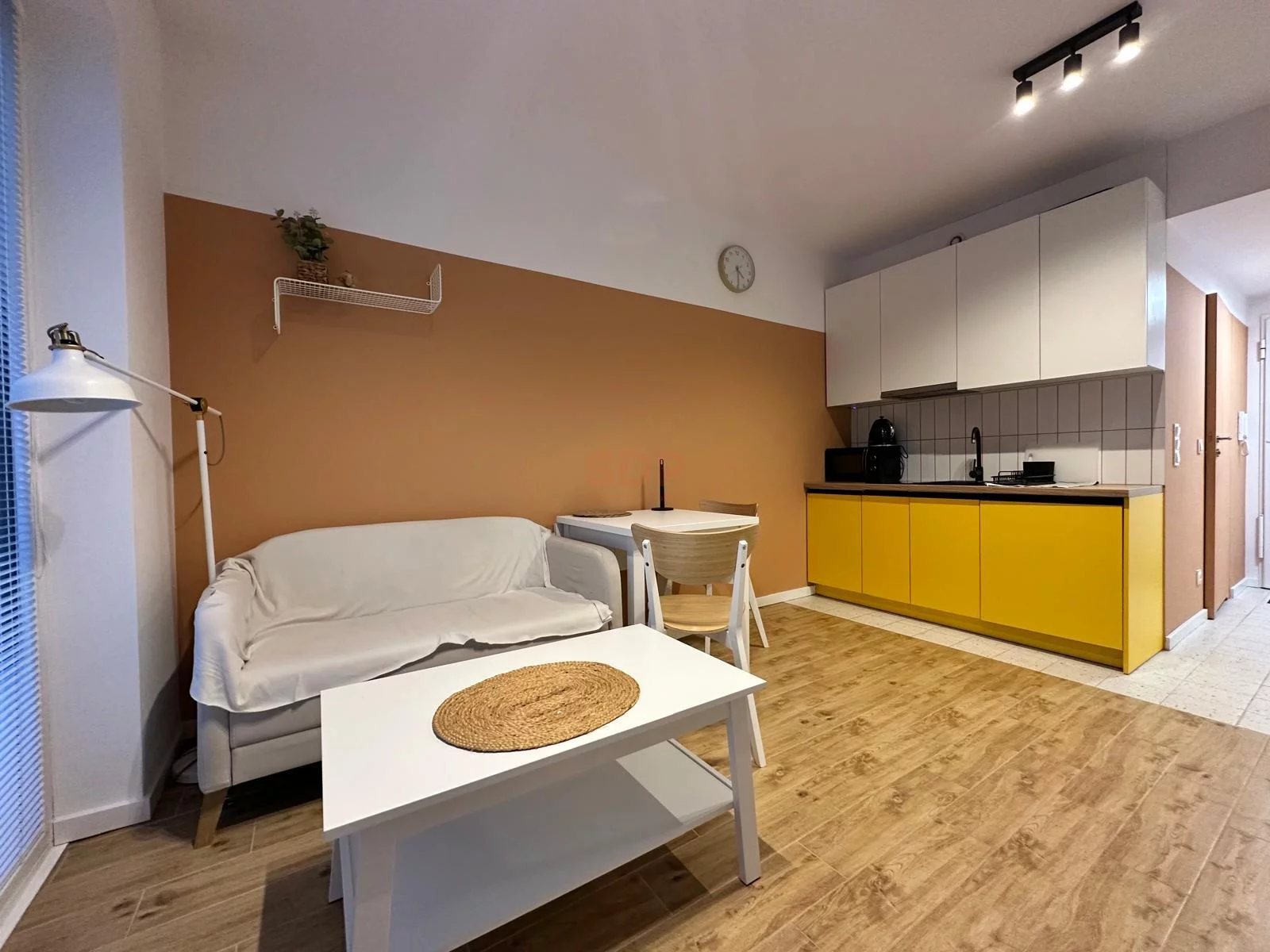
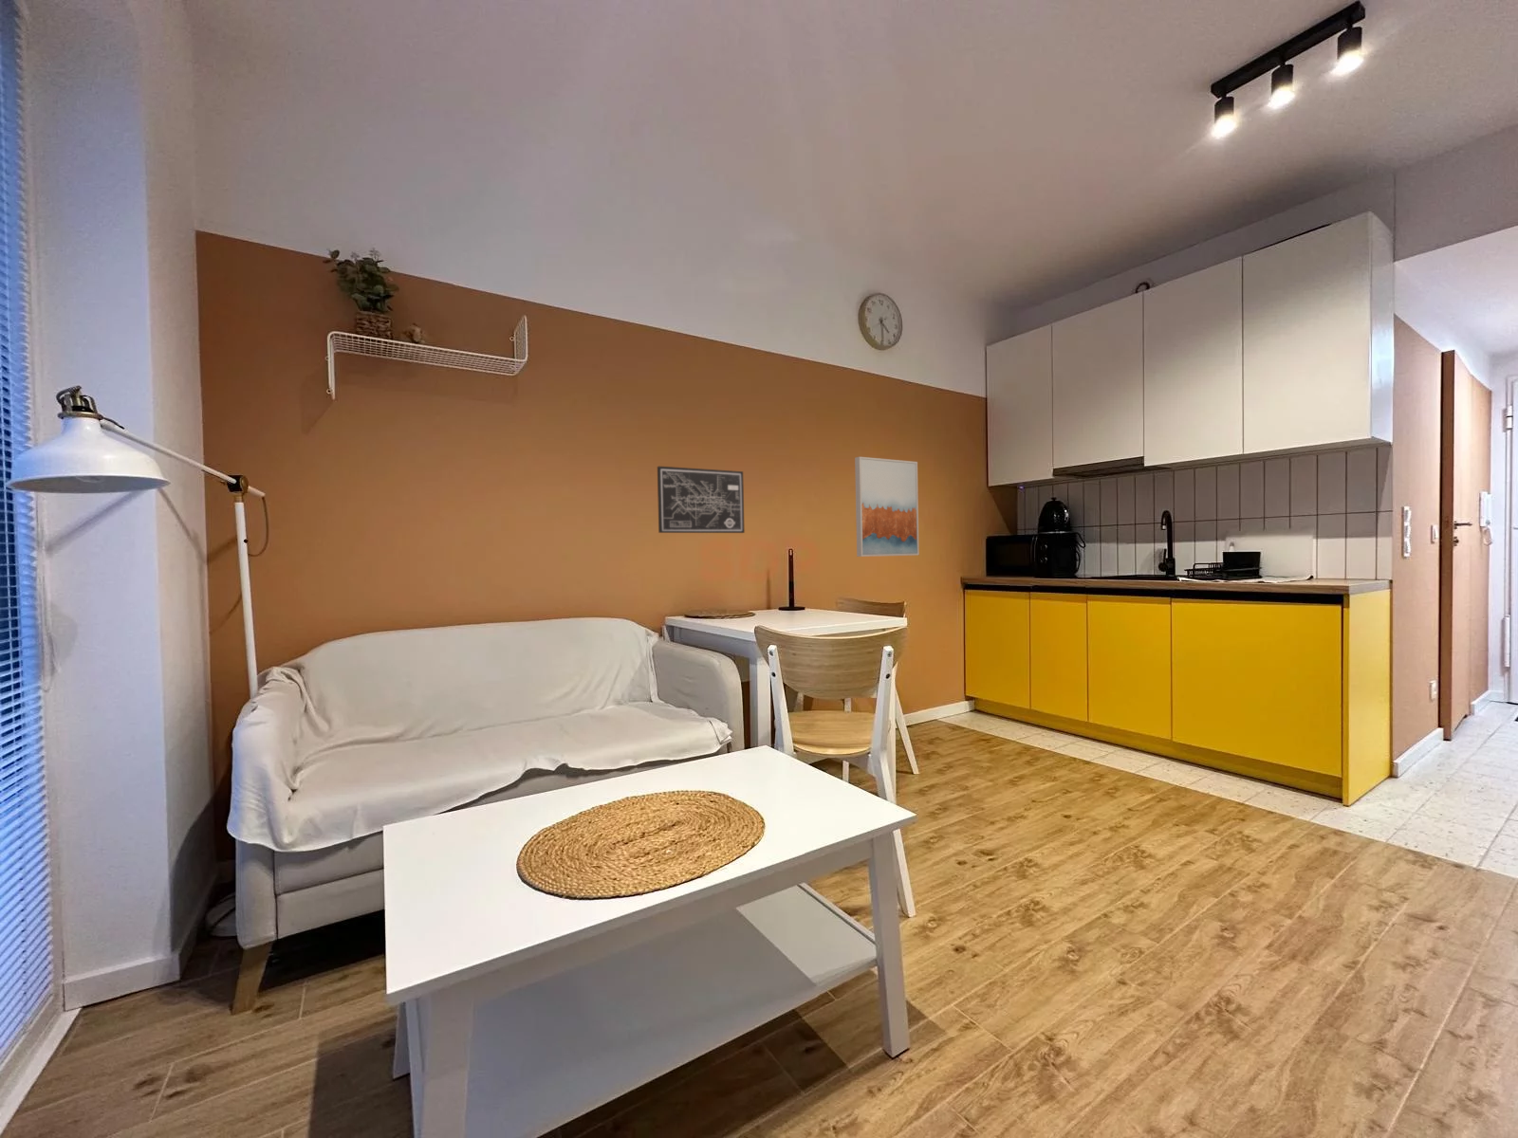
+ wall art (702, 501)
+ wall art (887, 507)
